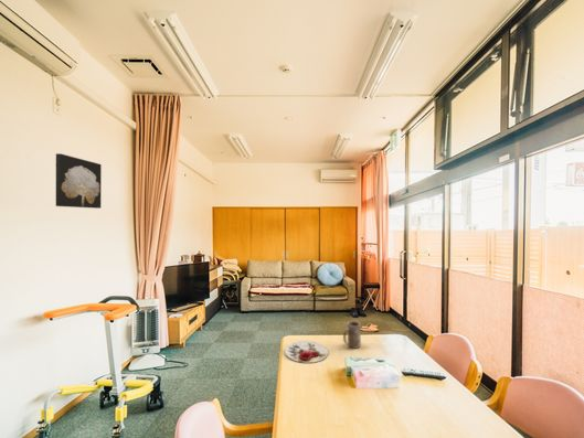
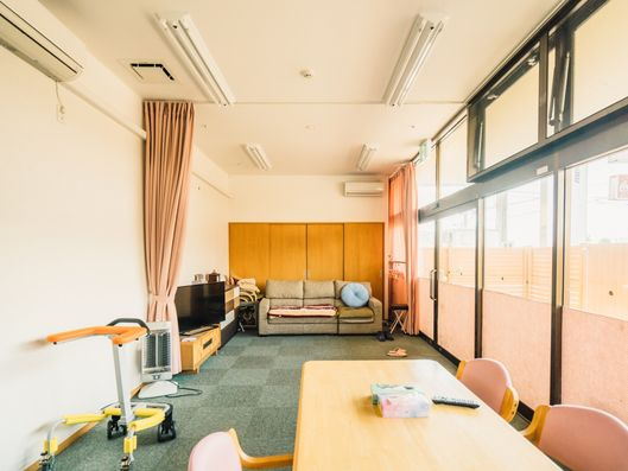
- mug (352, 334)
- plate (306, 350)
- wall art (79, 183)
